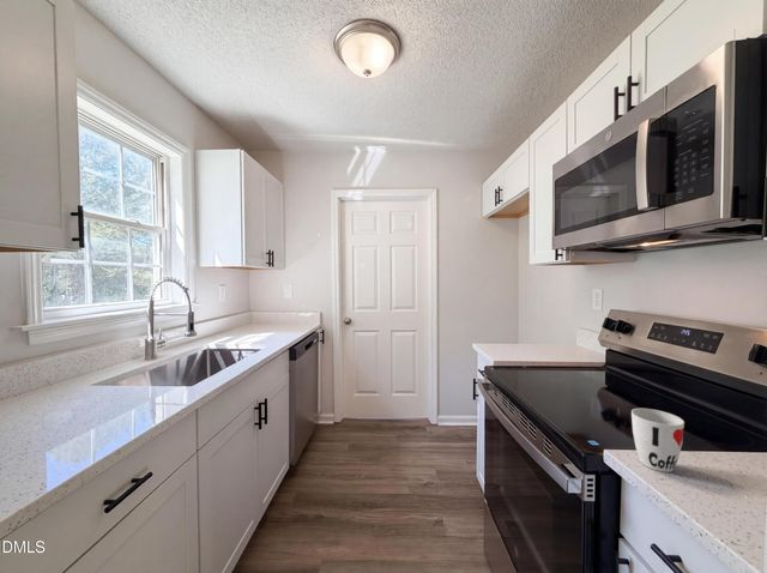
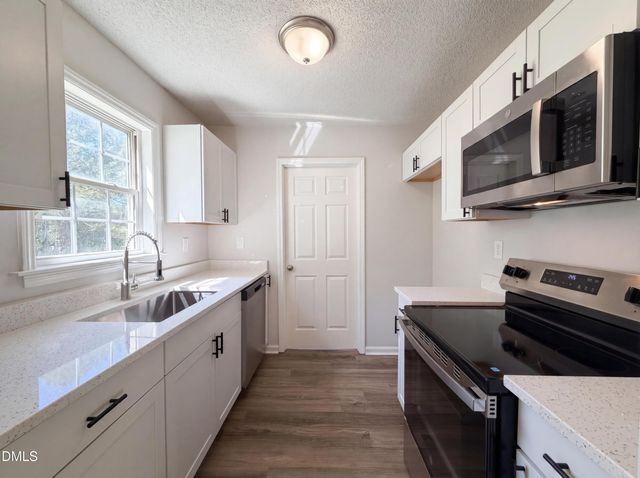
- cup (656, 440)
